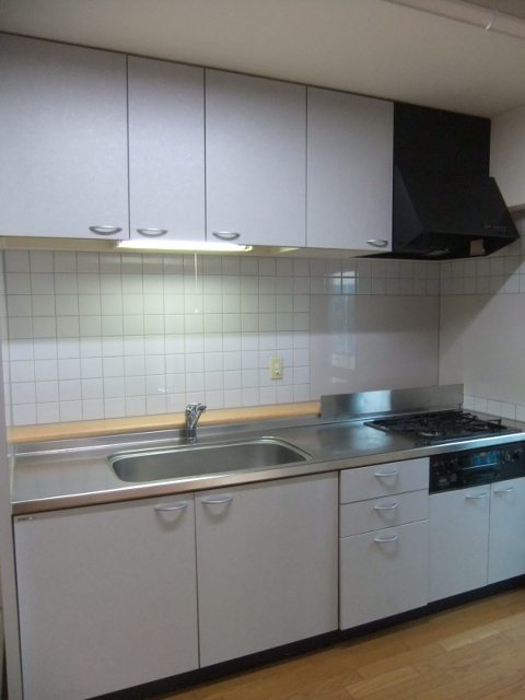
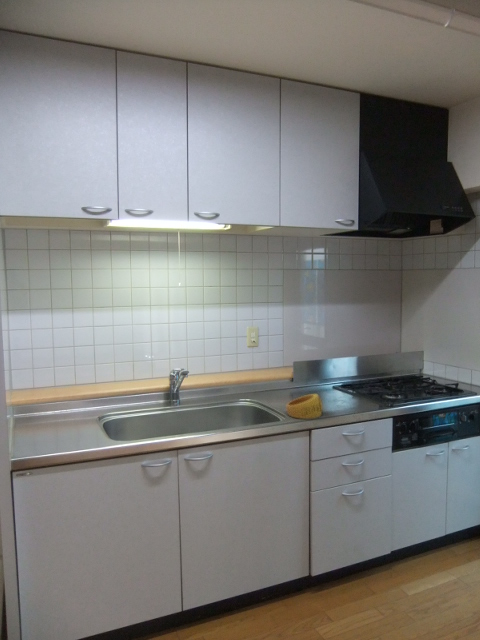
+ ring (304, 404)
